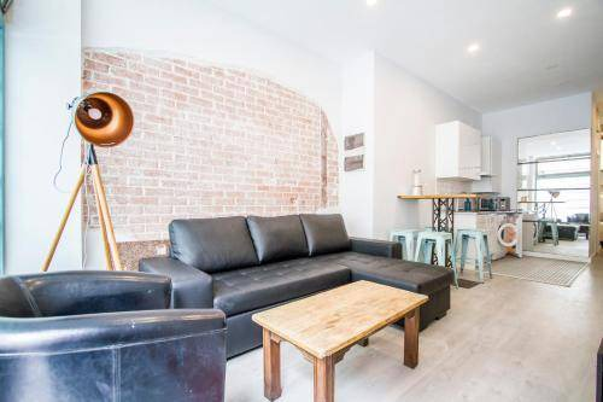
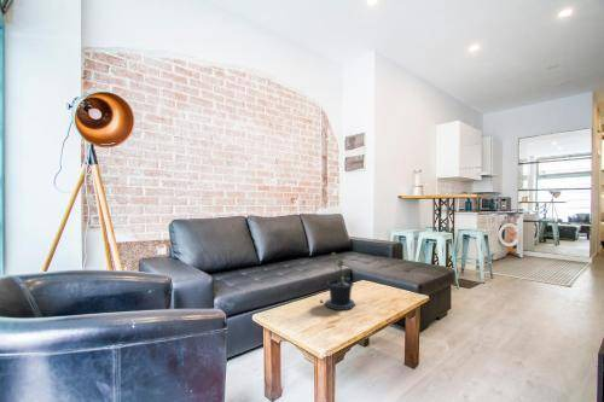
+ potted plant (338, 278)
